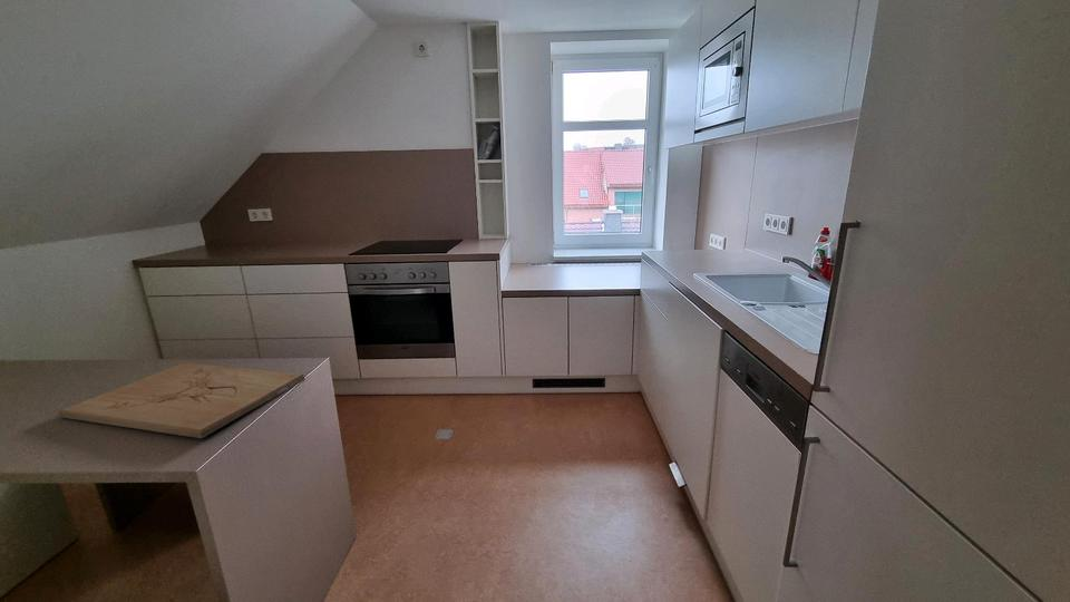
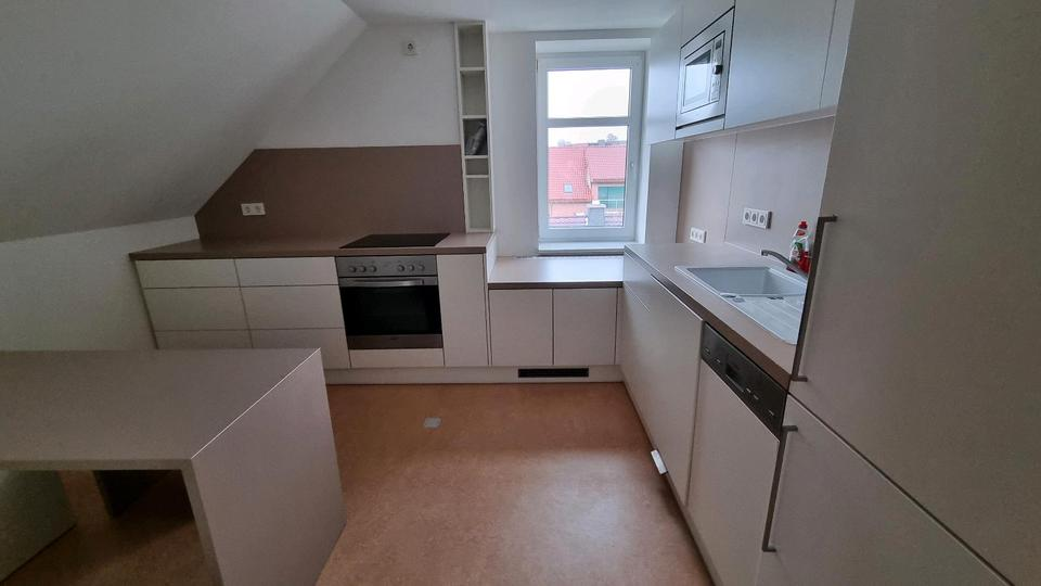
- cutting board (191, 394)
